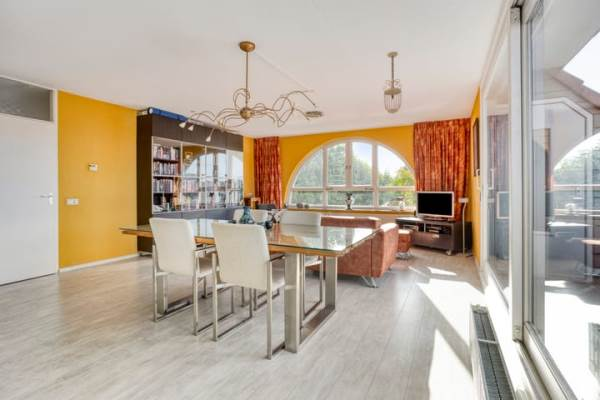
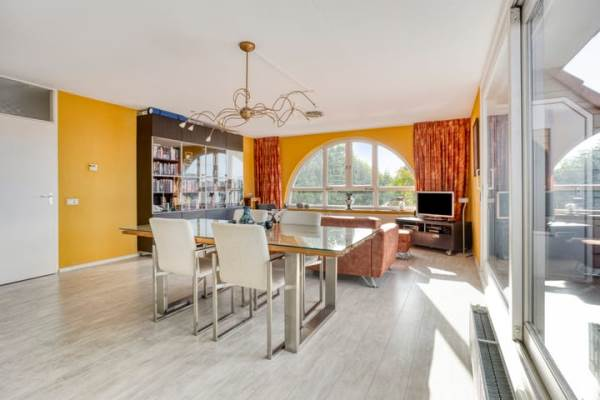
- ceiling light fixture (392, 84)
